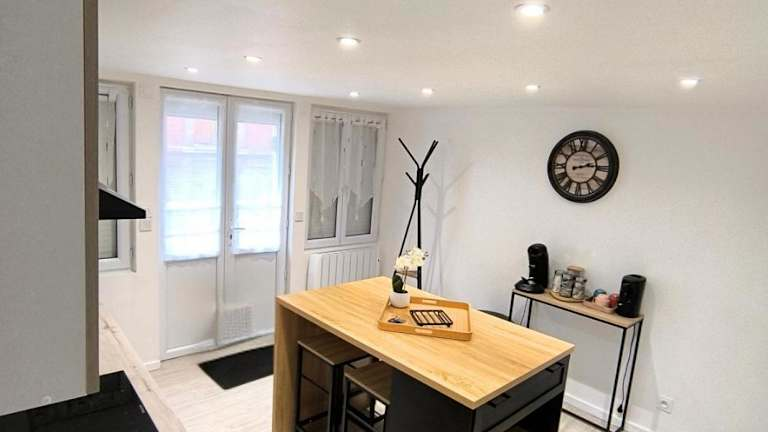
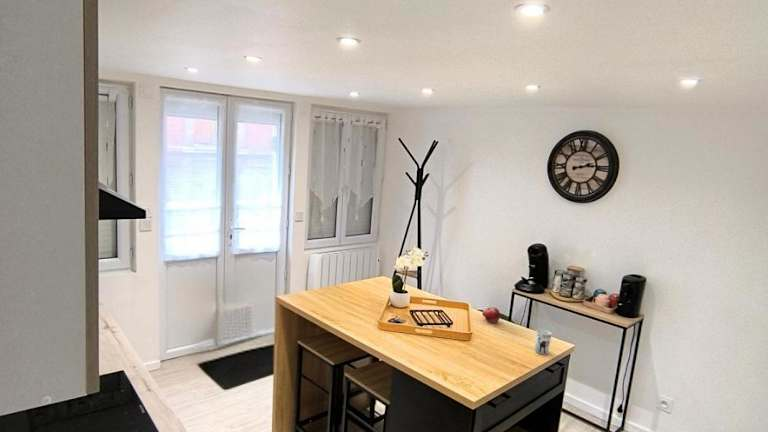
+ cup (542, 342)
+ fruit (491, 314)
